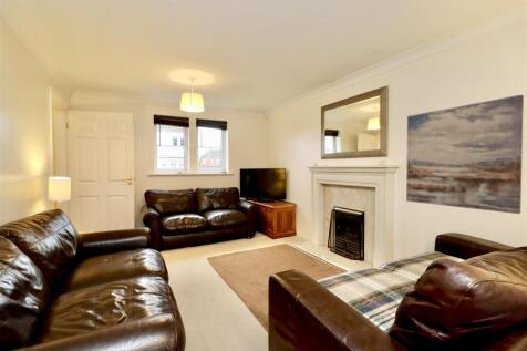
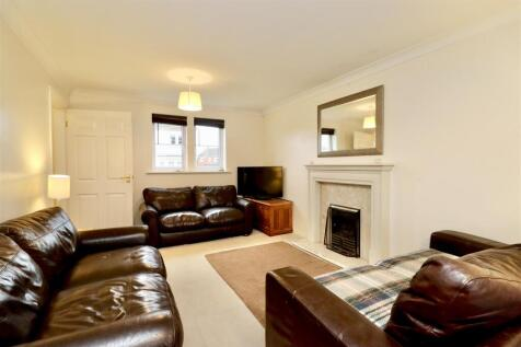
- wall art (454, 156)
